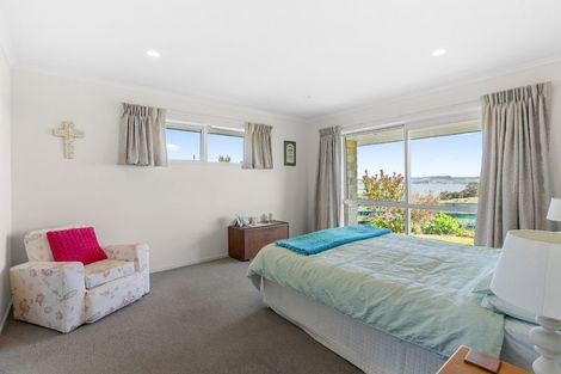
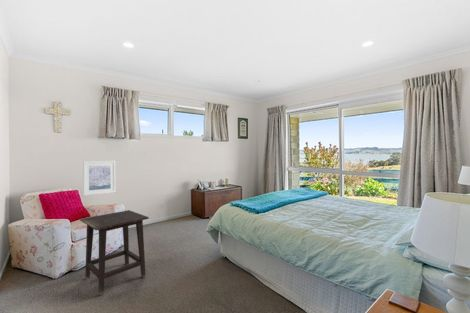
+ side table (117, 252)
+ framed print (99, 177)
